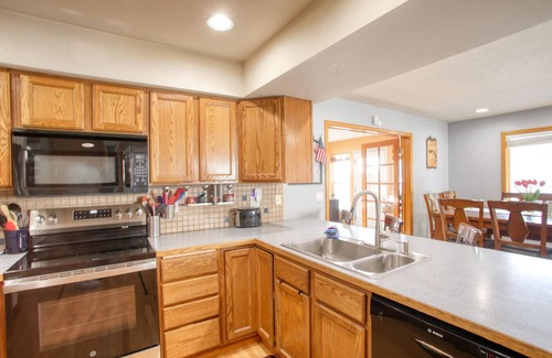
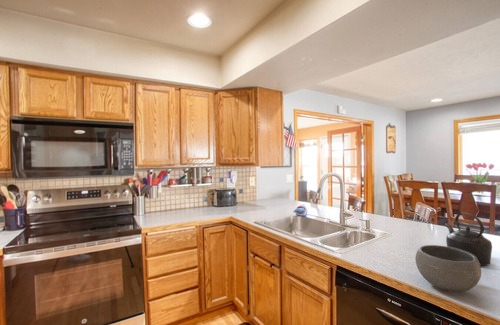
+ kettle (462, 233)
+ bowl (446, 269)
